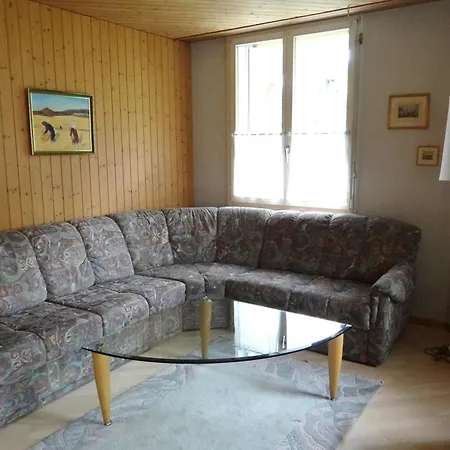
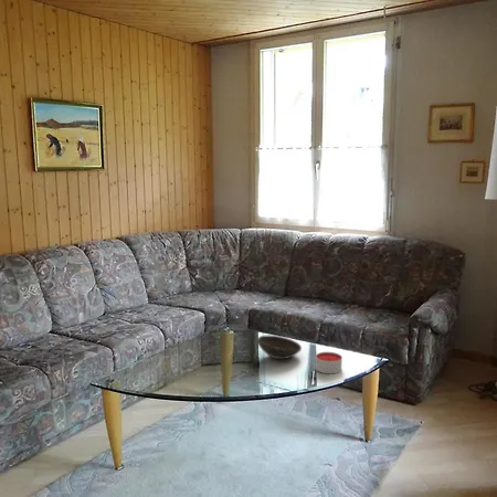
+ bowl (278, 348)
+ candle (328, 361)
